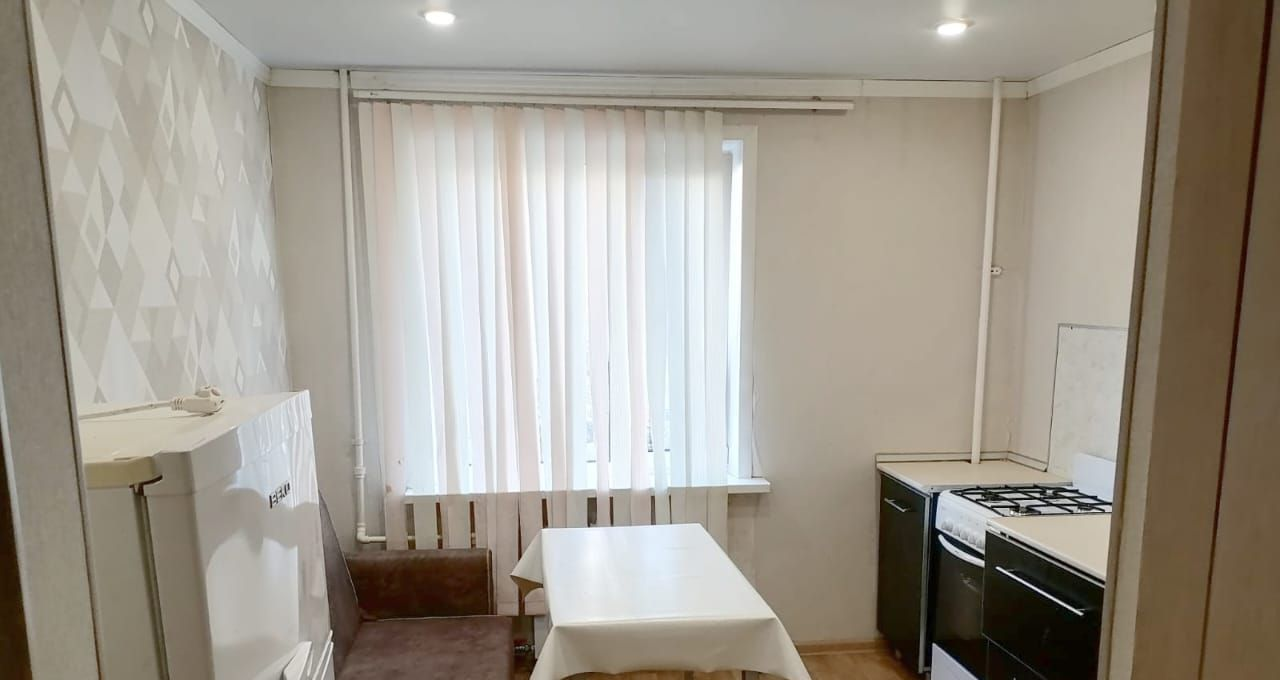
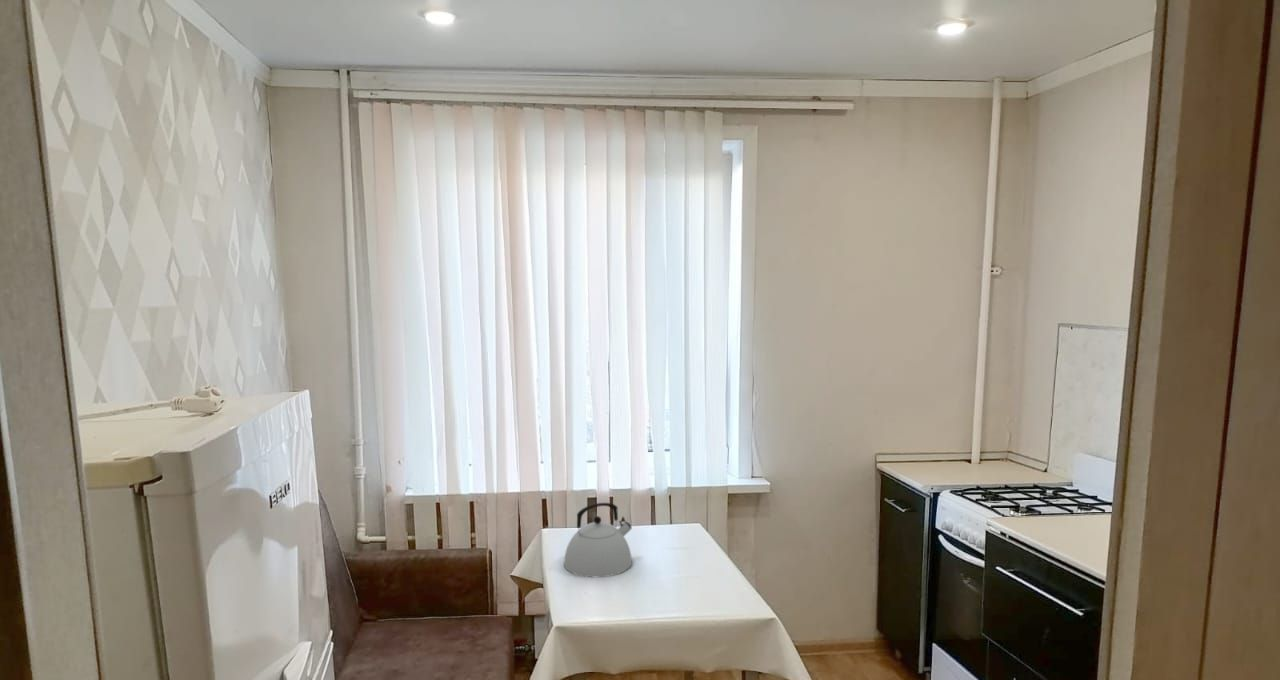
+ kettle (599, 532)
